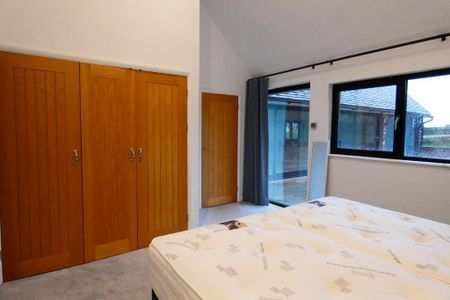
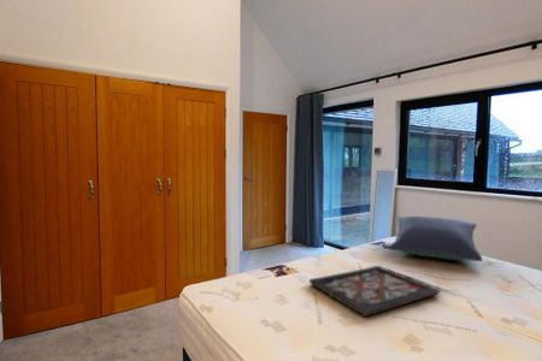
+ pillow (432, 236)
+ decorative tray (372, 286)
